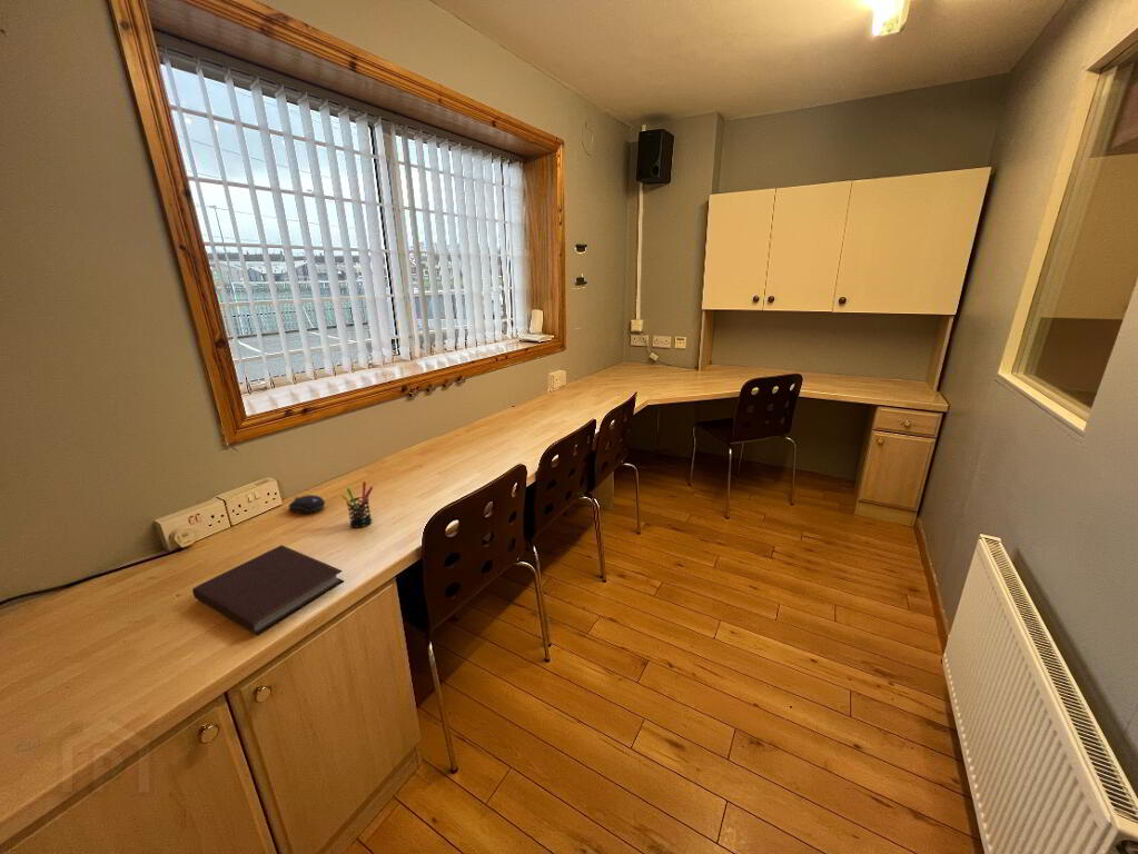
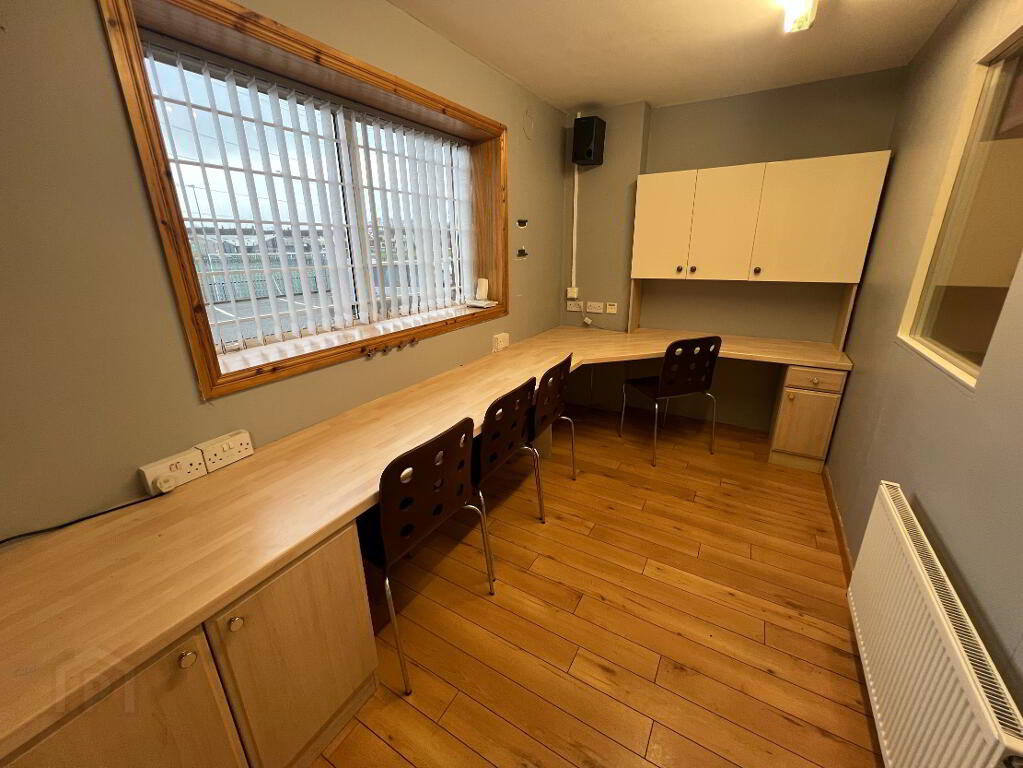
- pen holder (357, 503)
- notebook (270, 584)
- computer mouse (306, 503)
